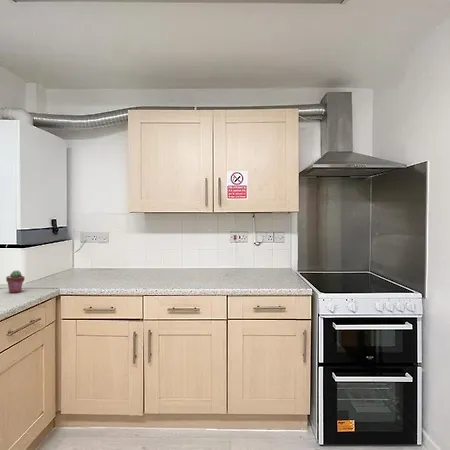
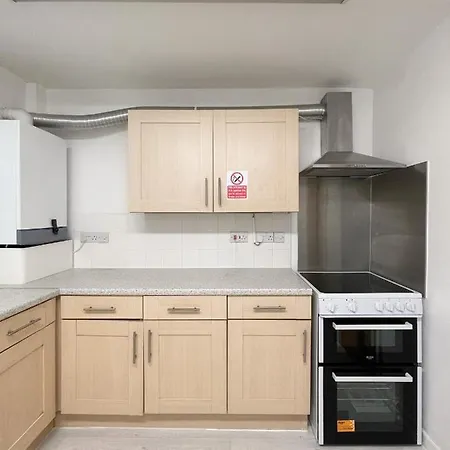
- potted succulent (15, 281)
